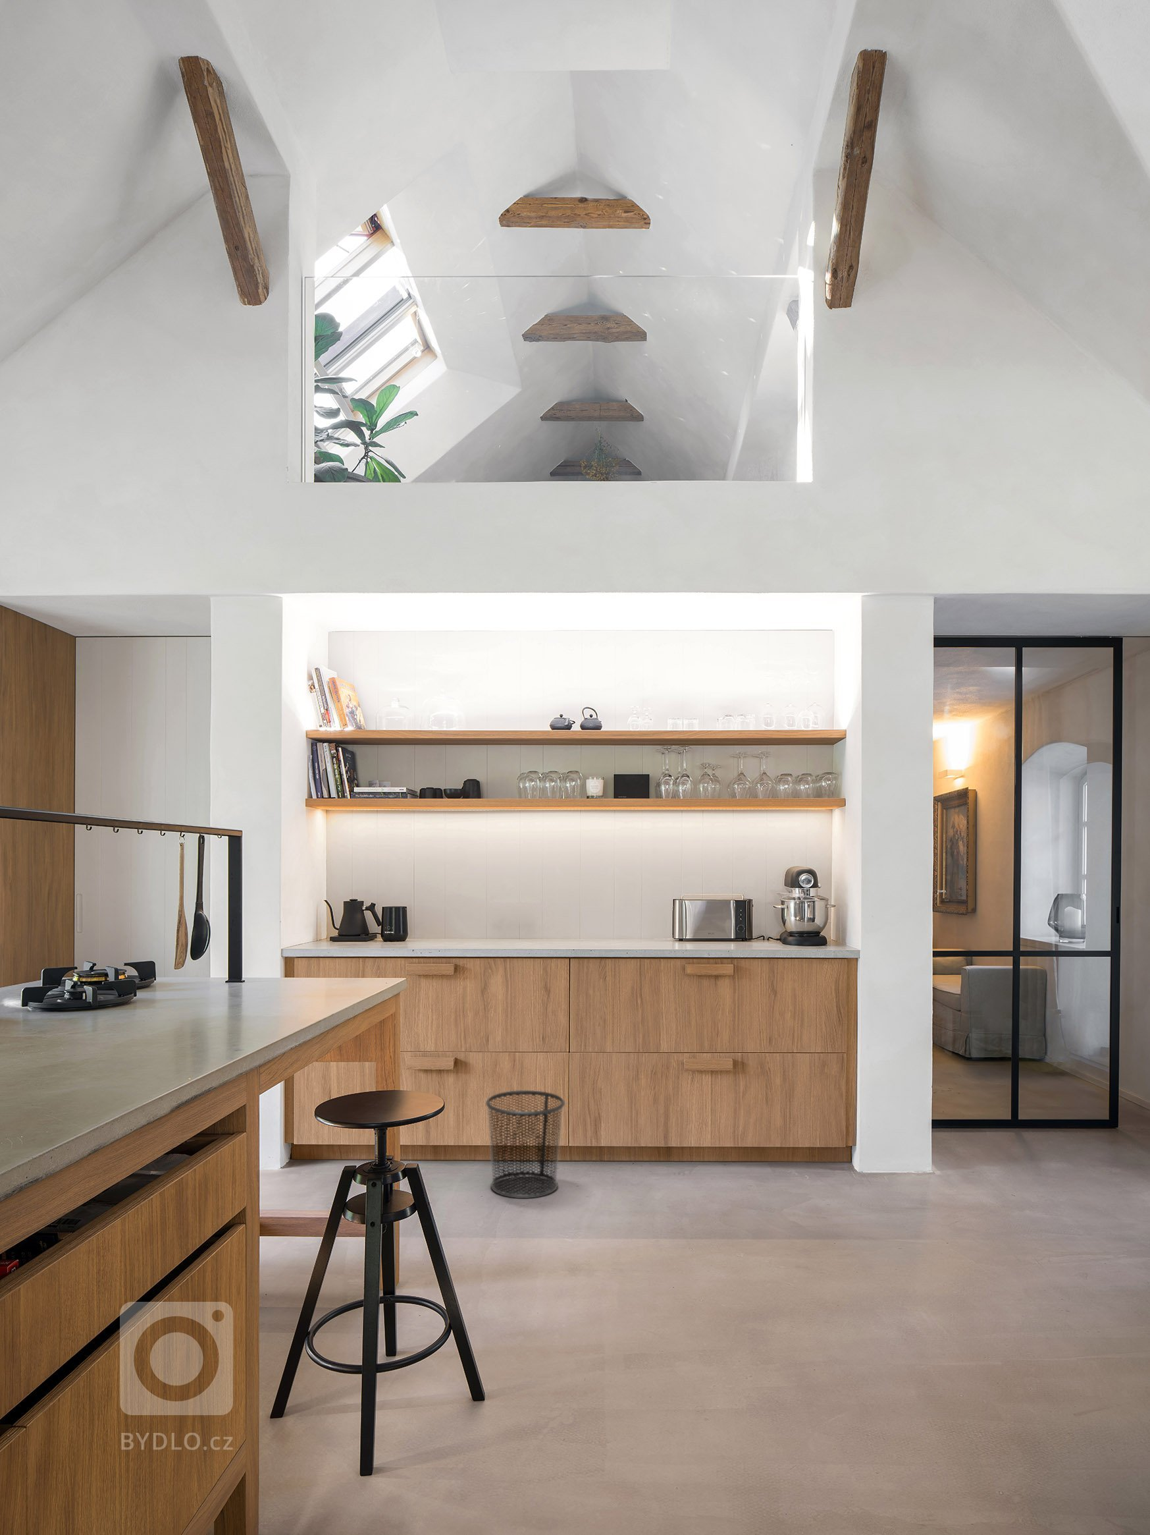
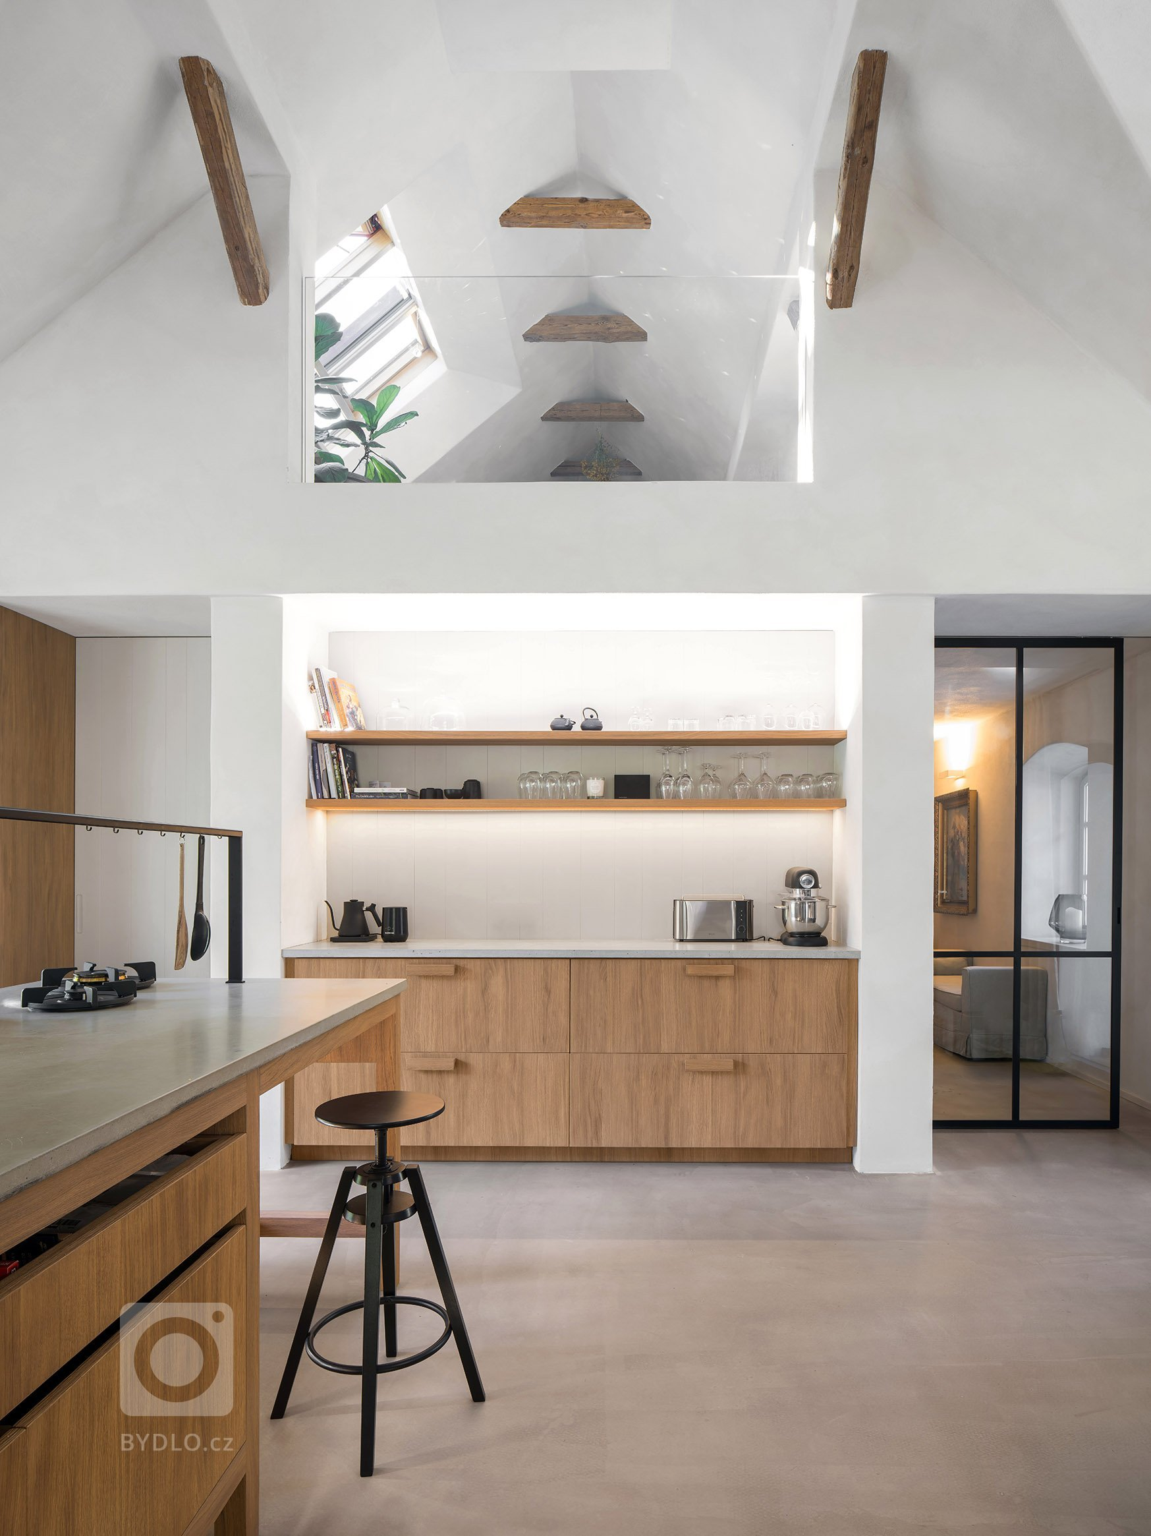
- waste bin (524, 1143)
